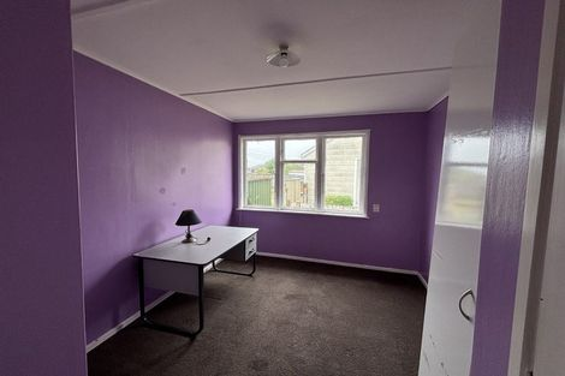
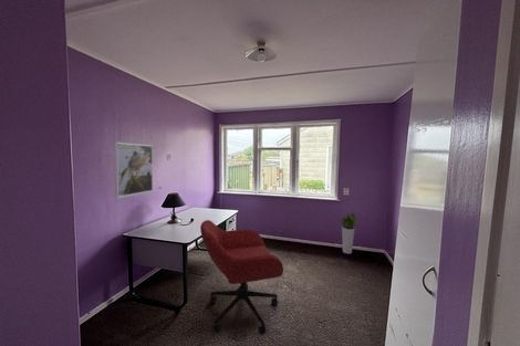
+ planter (347, 232)
+ office chair (241, 268)
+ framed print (135, 169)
